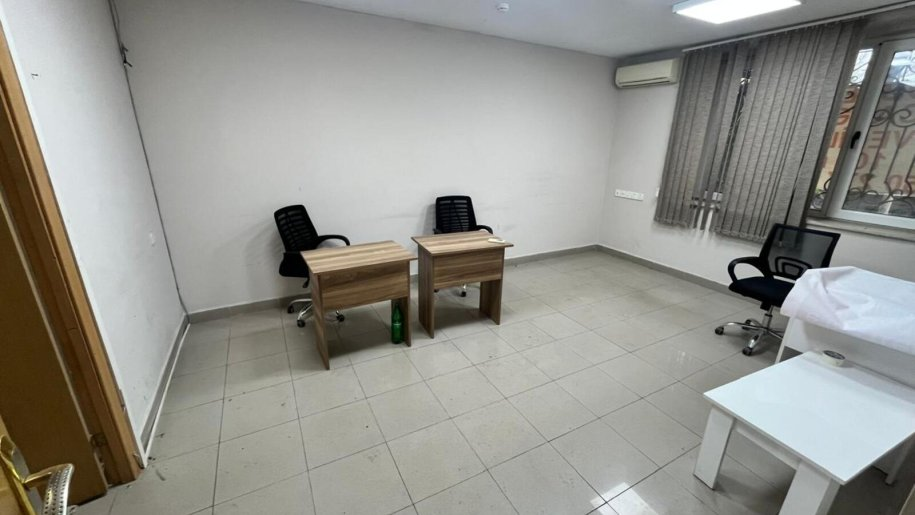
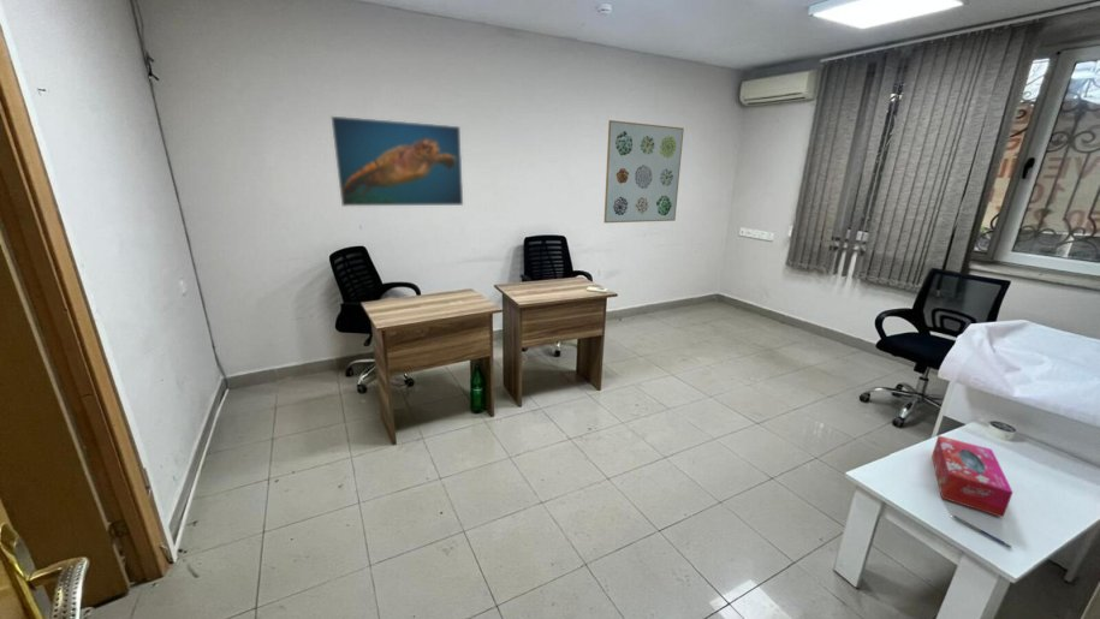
+ wall art (644, 174)
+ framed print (403, 165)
+ tissue box (967, 472)
+ pen (980, 530)
